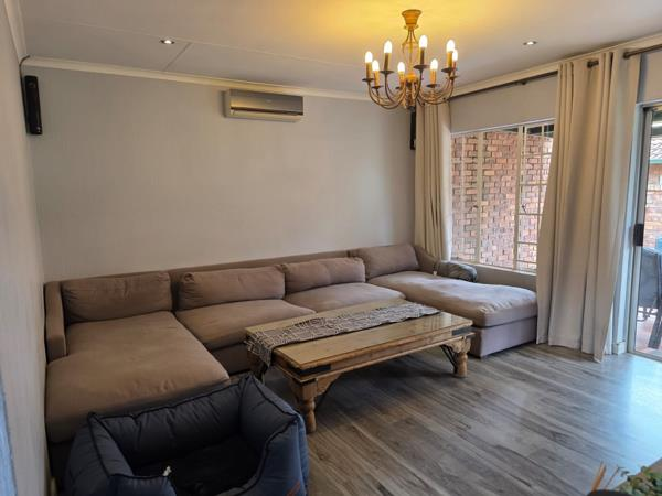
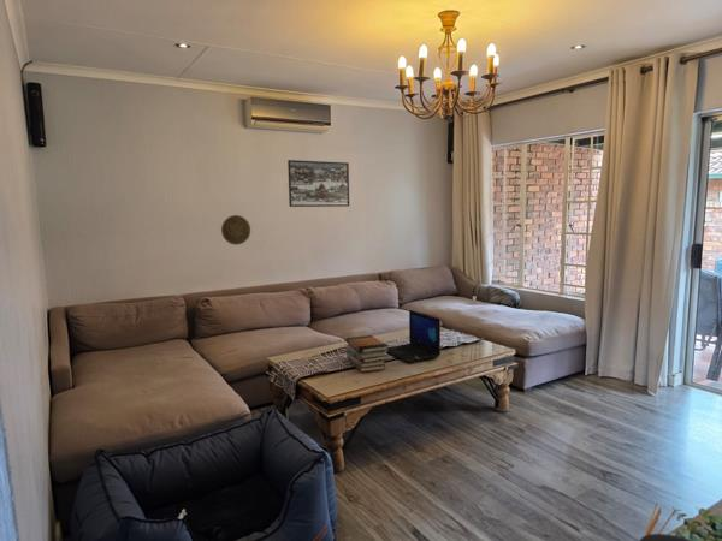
+ laptop (409, 334)
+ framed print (319, 184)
+ decorative plate (236, 230)
+ book stack (366, 352)
